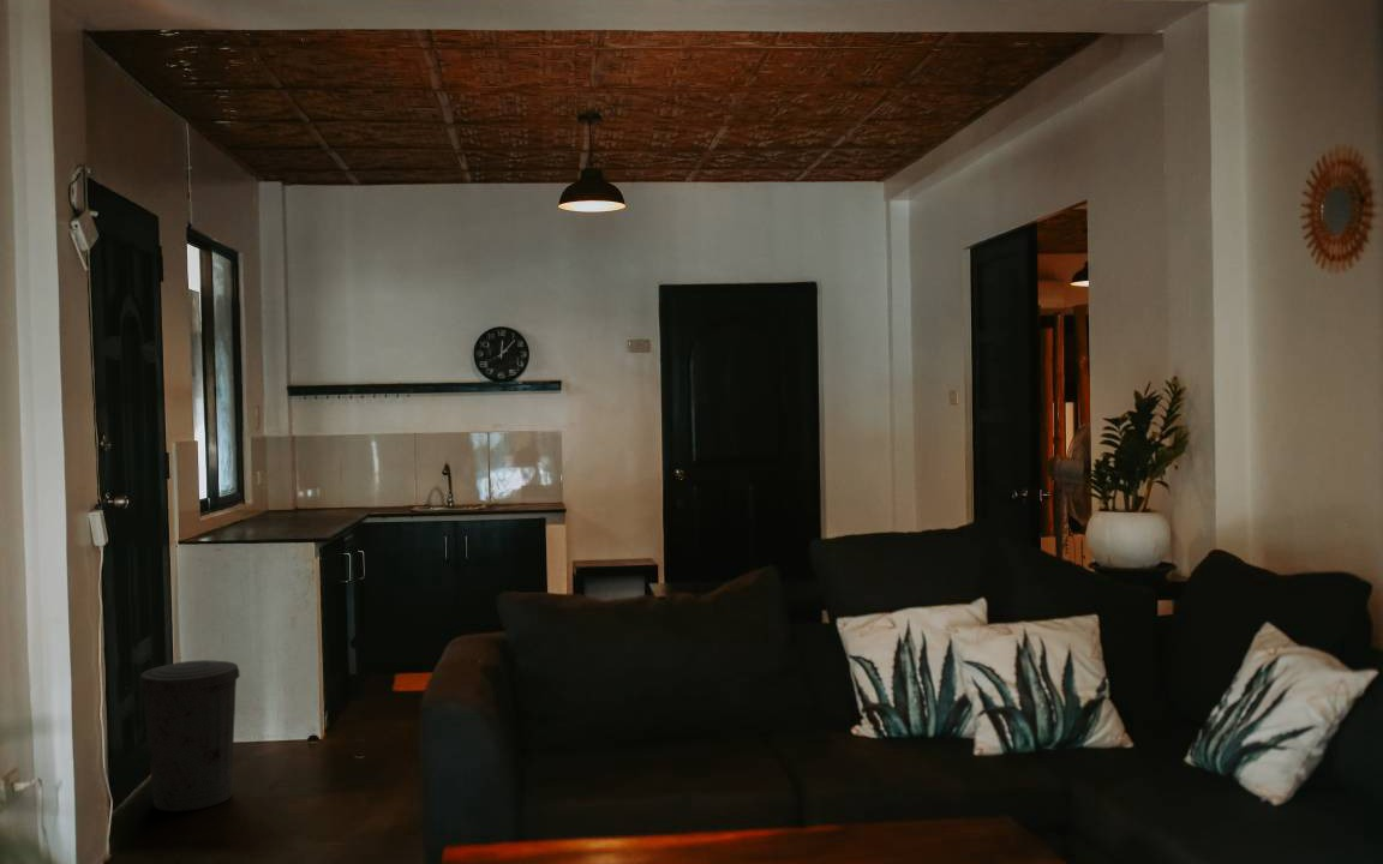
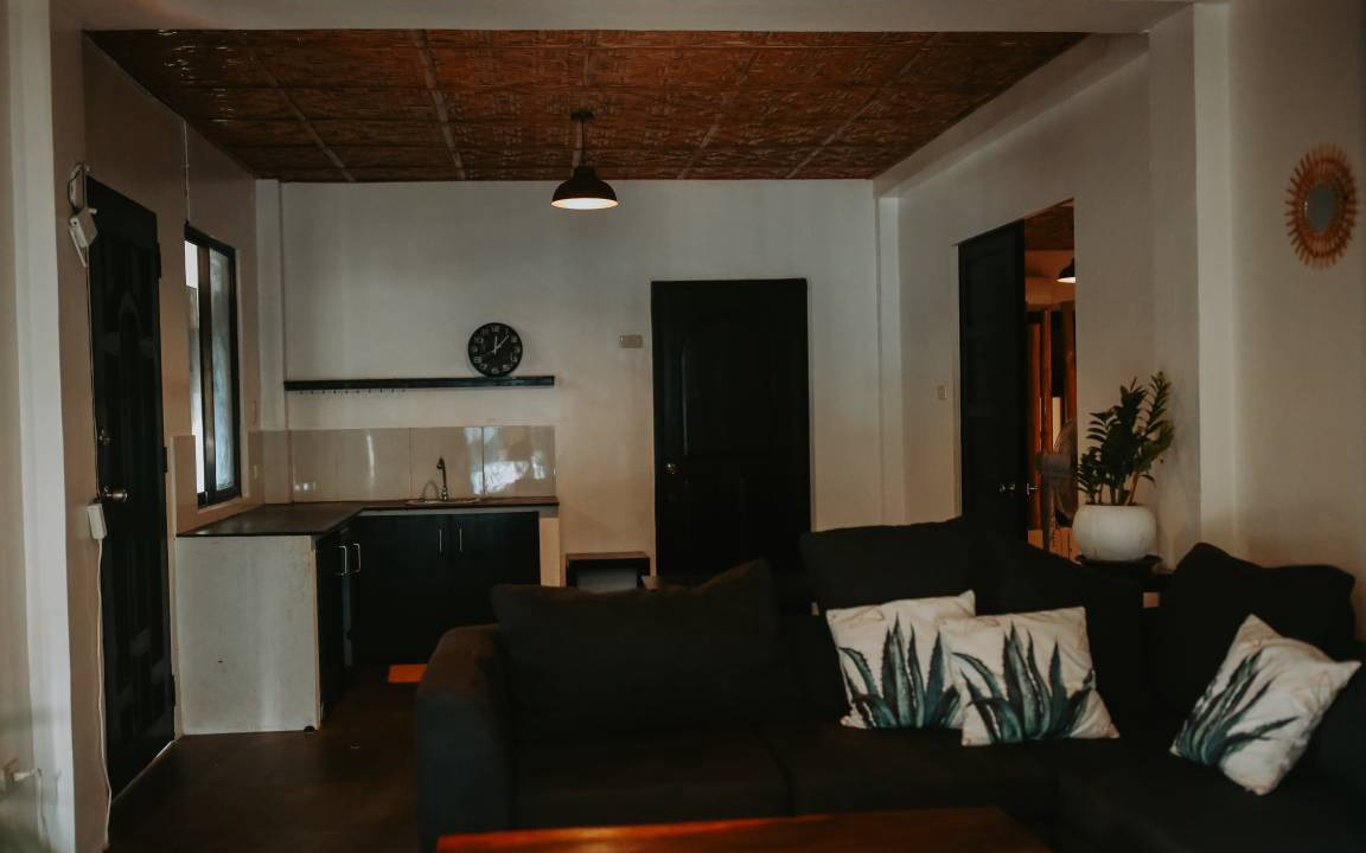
- trash can (191, 731)
